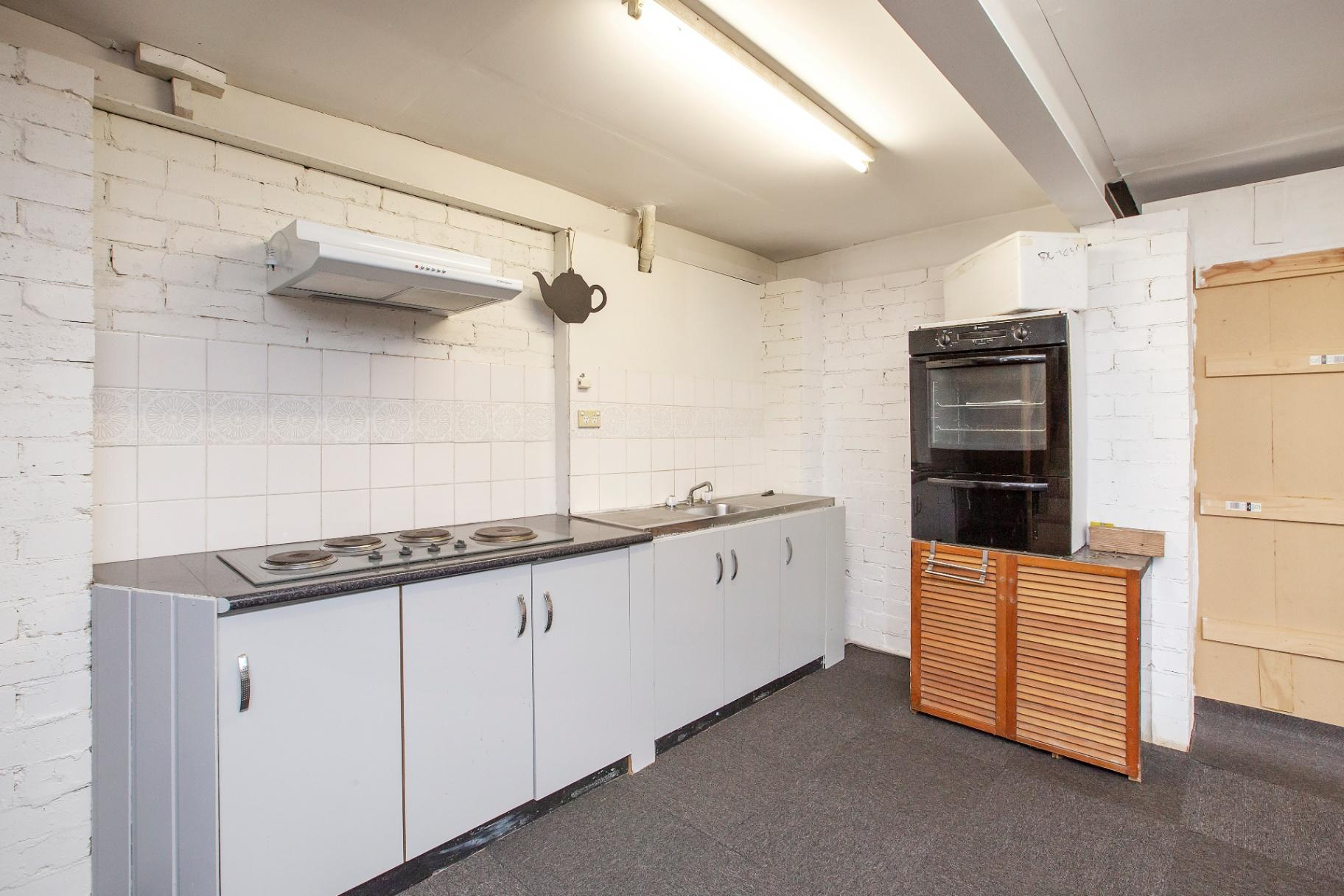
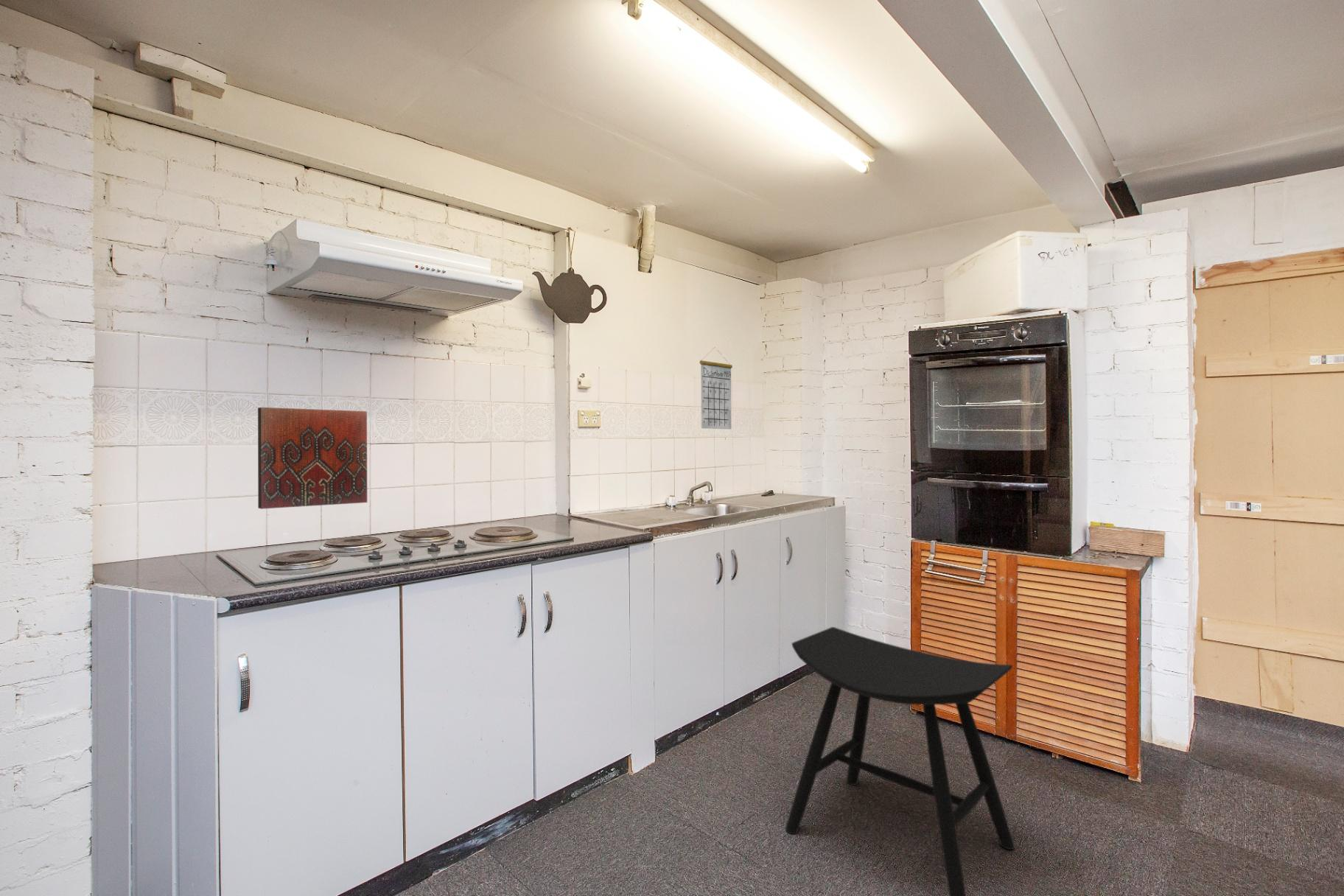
+ stool (887, 769)
+ calendar (716, 388)
+ decorative tile (315, 457)
